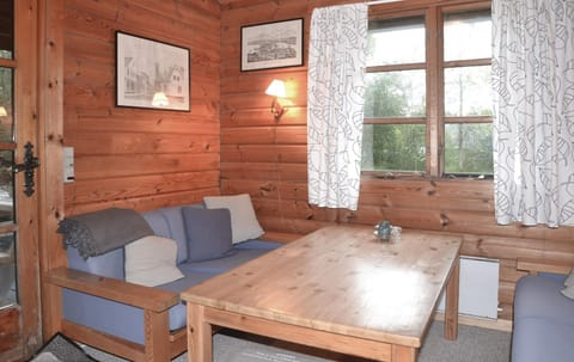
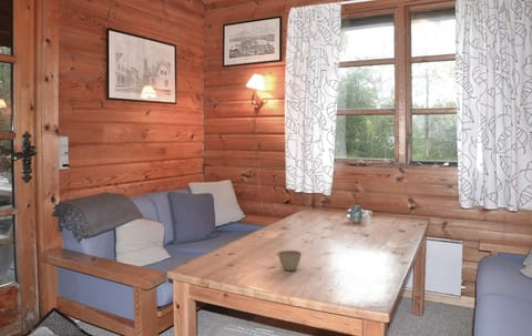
+ flower pot (289, 261)
